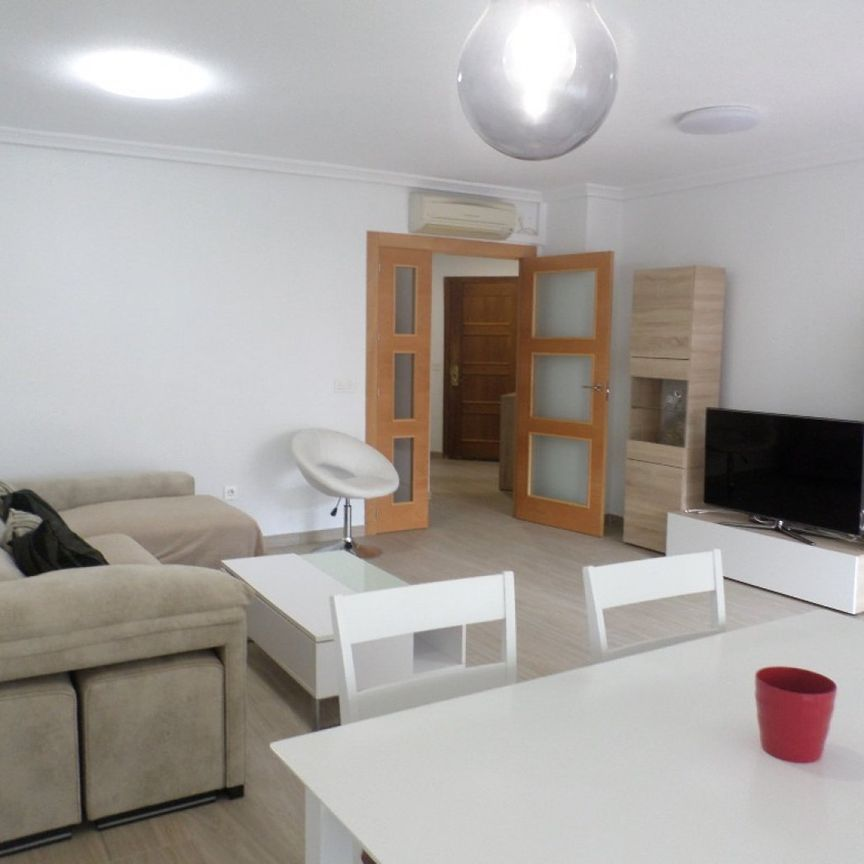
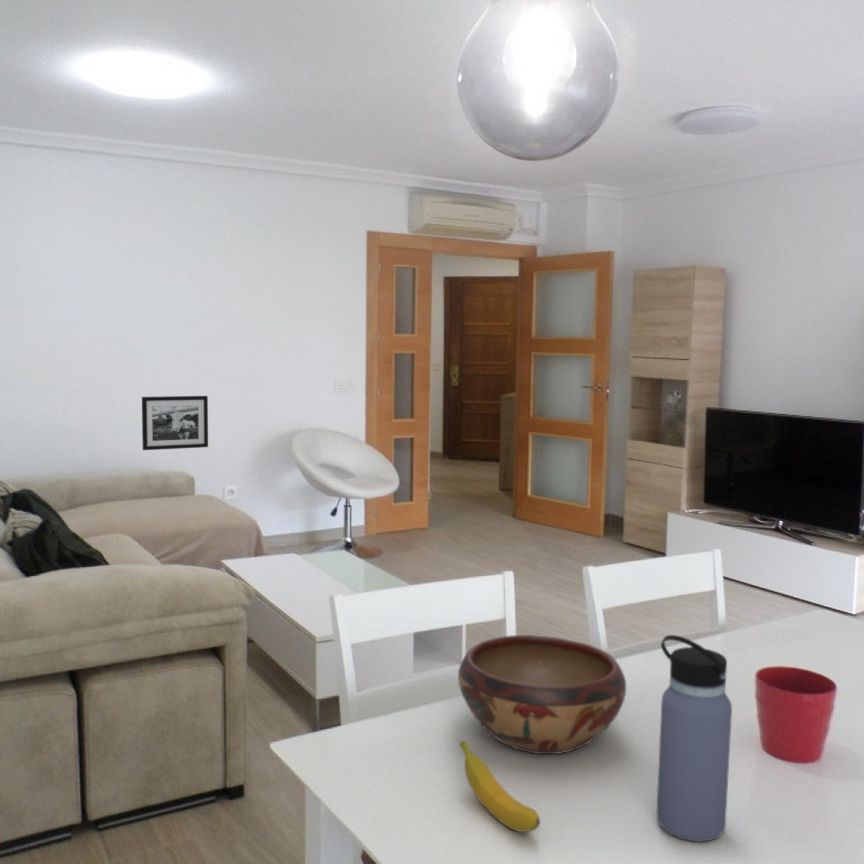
+ banana (497, 789)
+ water bottle (693, 729)
+ picture frame (175, 422)
+ decorative bowl (540, 696)
